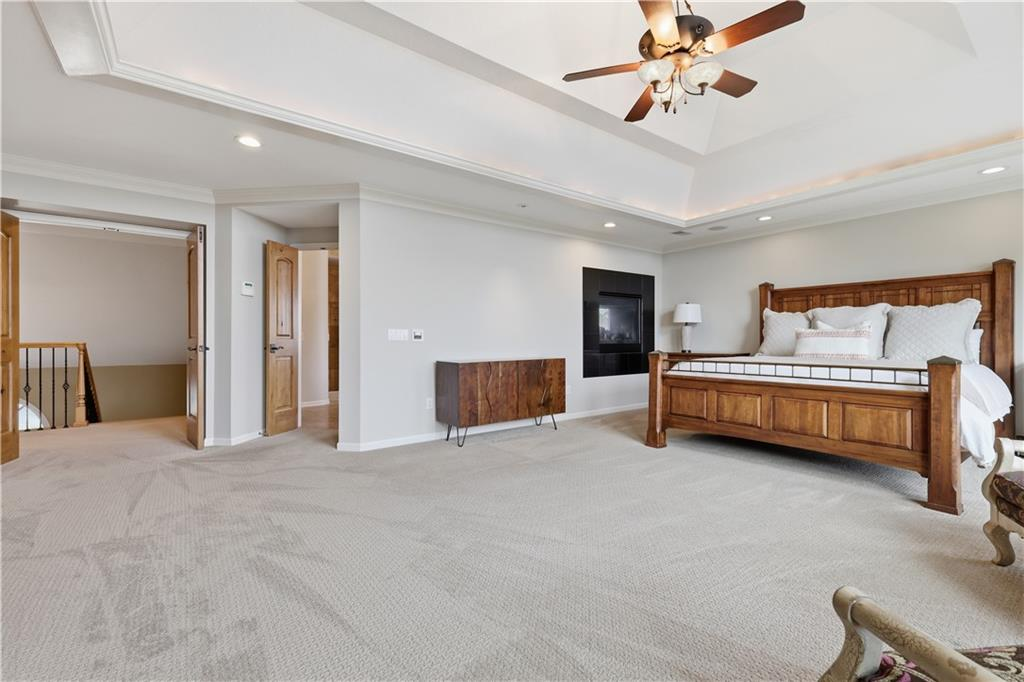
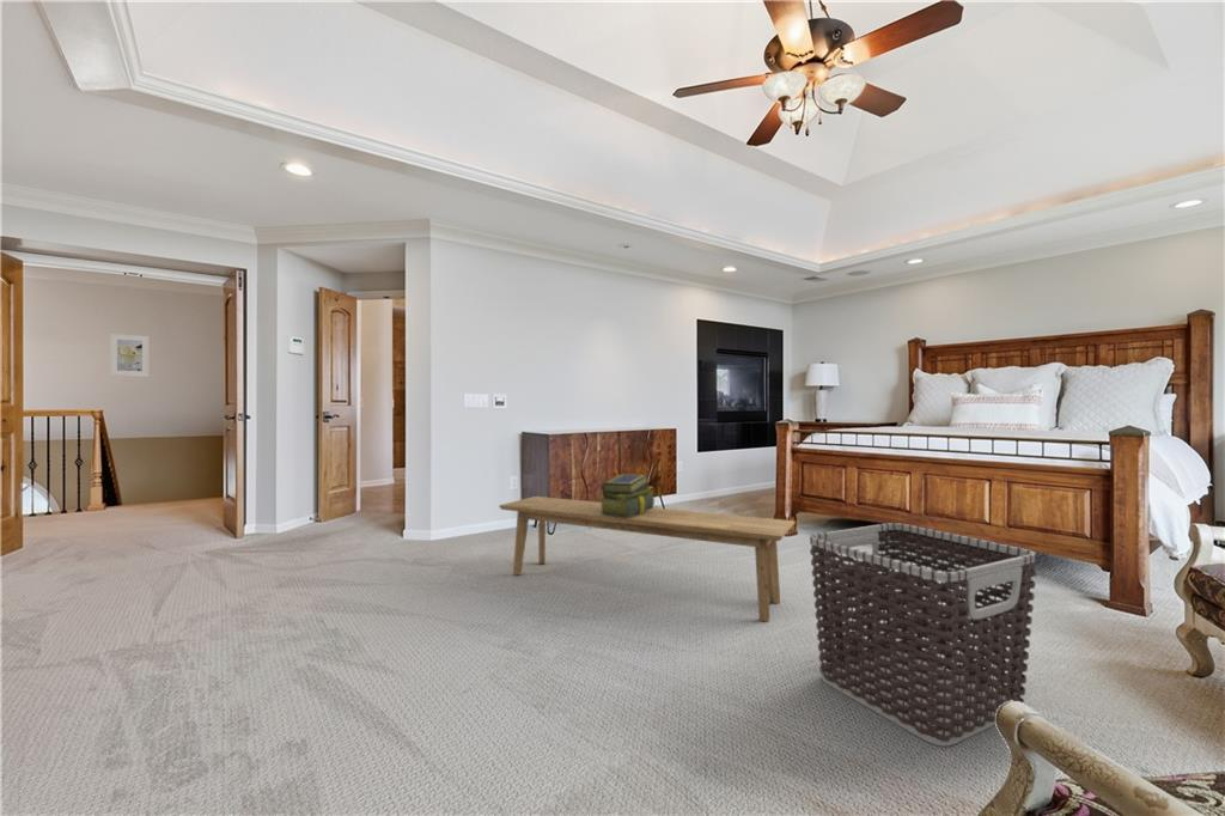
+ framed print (129, 355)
+ stack of books (627, 494)
+ bench (639, 532)
+ clothes hamper (915, 617)
